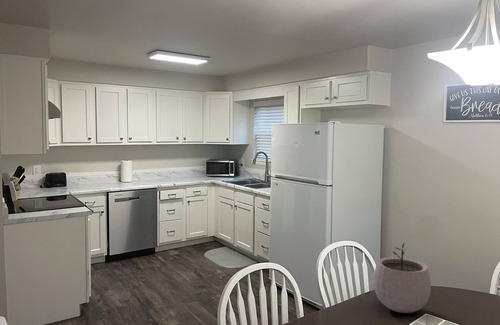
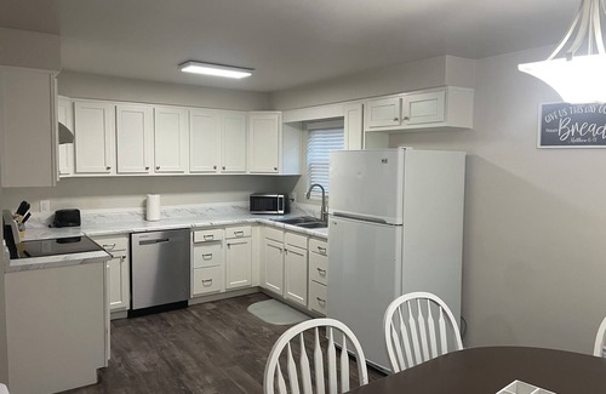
- plant pot (401, 276)
